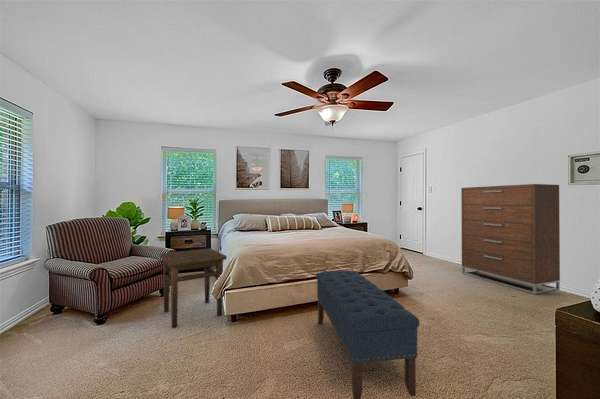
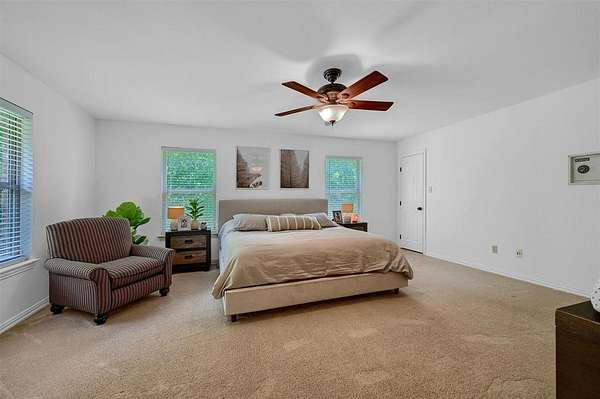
- dresser (505, 233)
- bench (355, 318)
- side table (192, 279)
